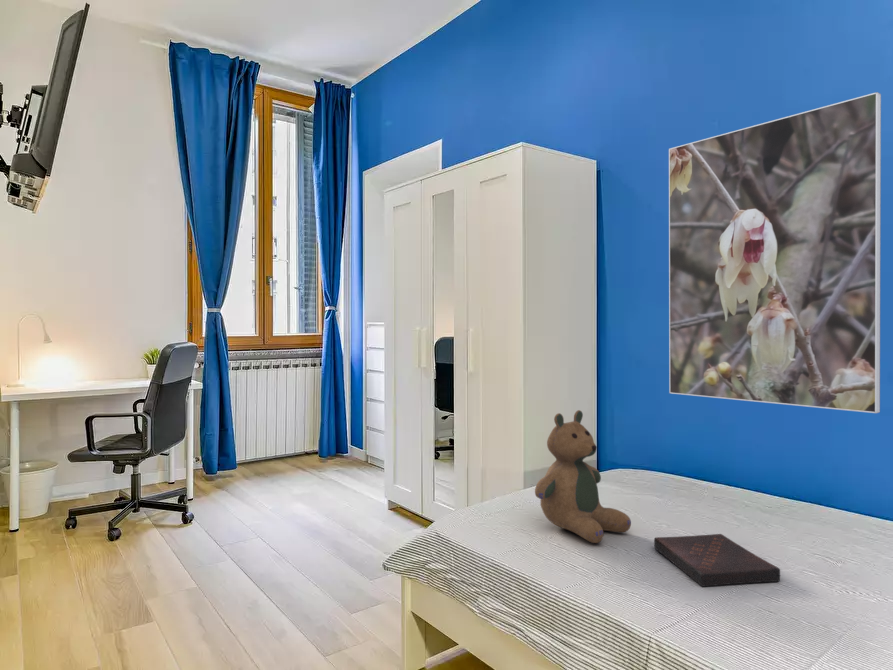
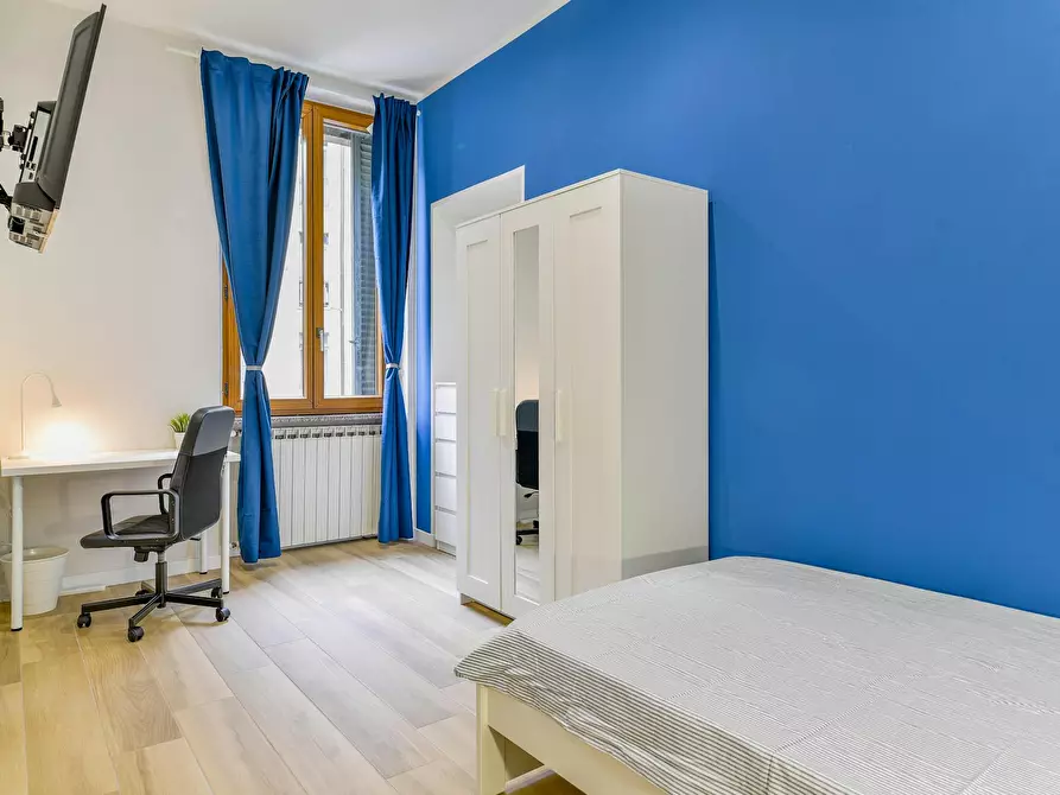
- book (712, 558)
- teddy bear (583, 472)
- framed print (760, 263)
